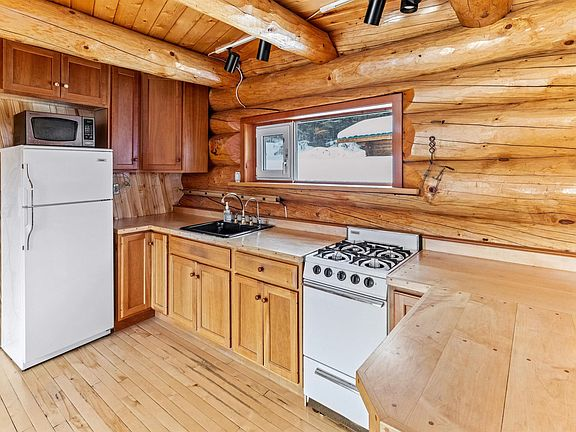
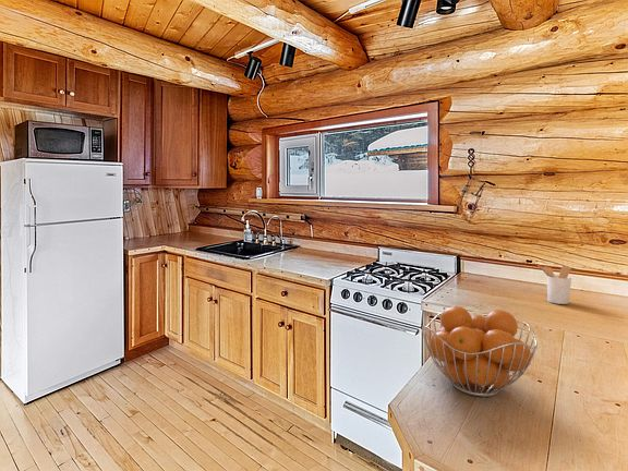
+ fruit basket (475, 347)
+ utensil holder (553, 282)
